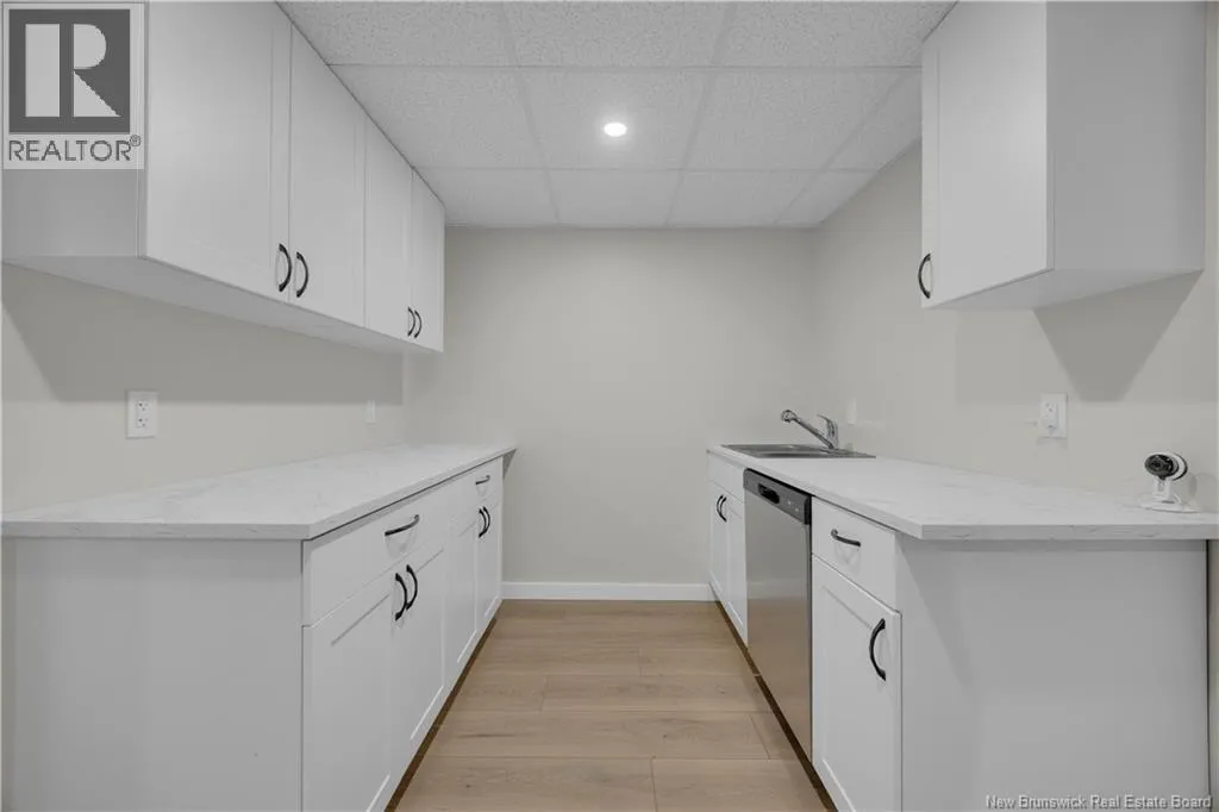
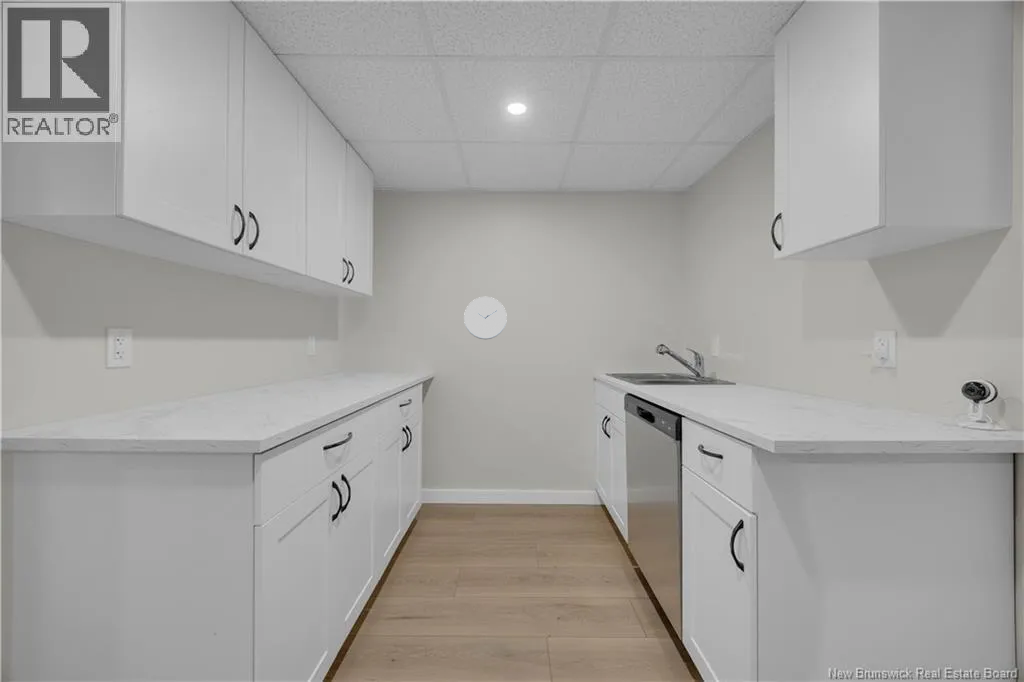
+ wall clock (485, 318)
